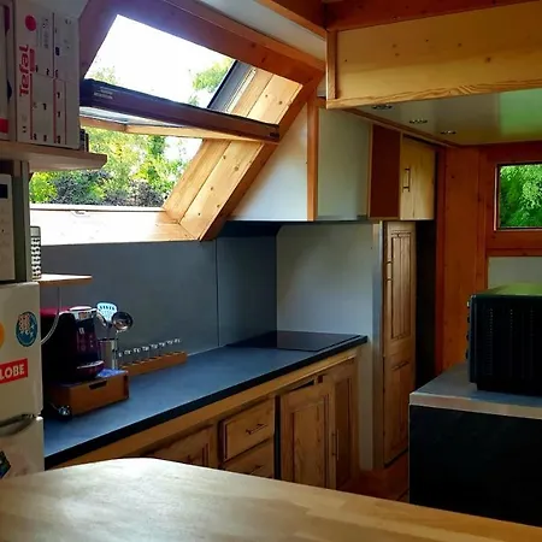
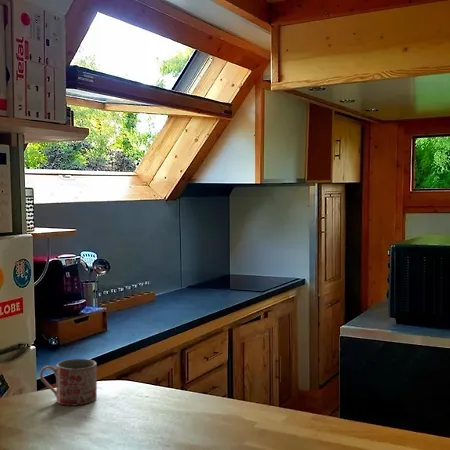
+ mug (70, 380)
